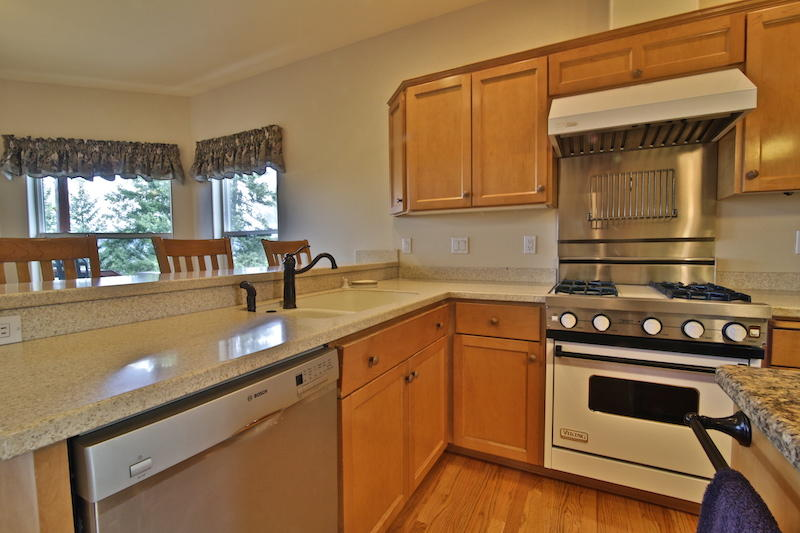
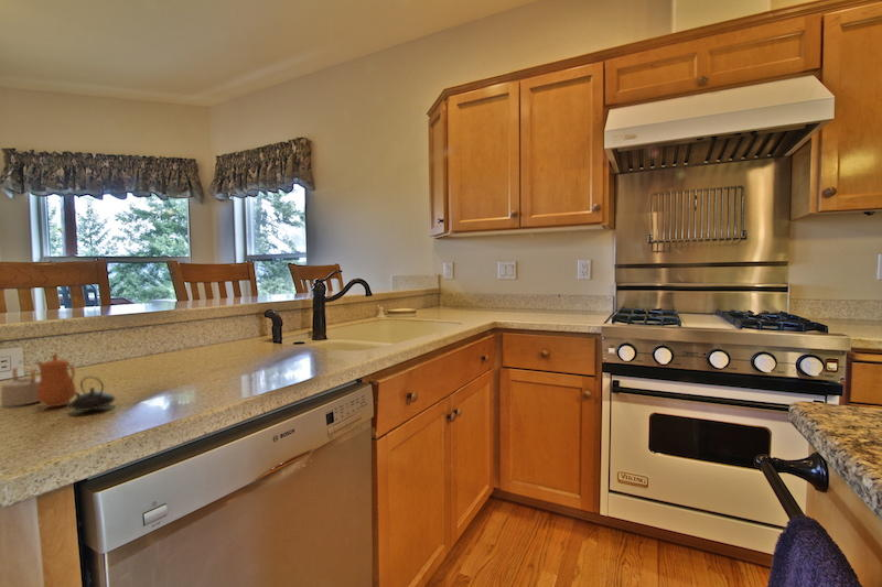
+ teapot (53, 379)
